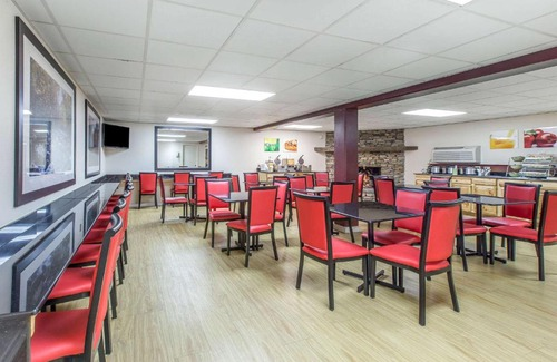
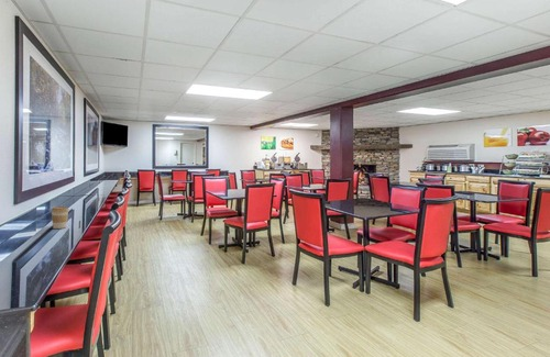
+ coffee cup (59, 216)
